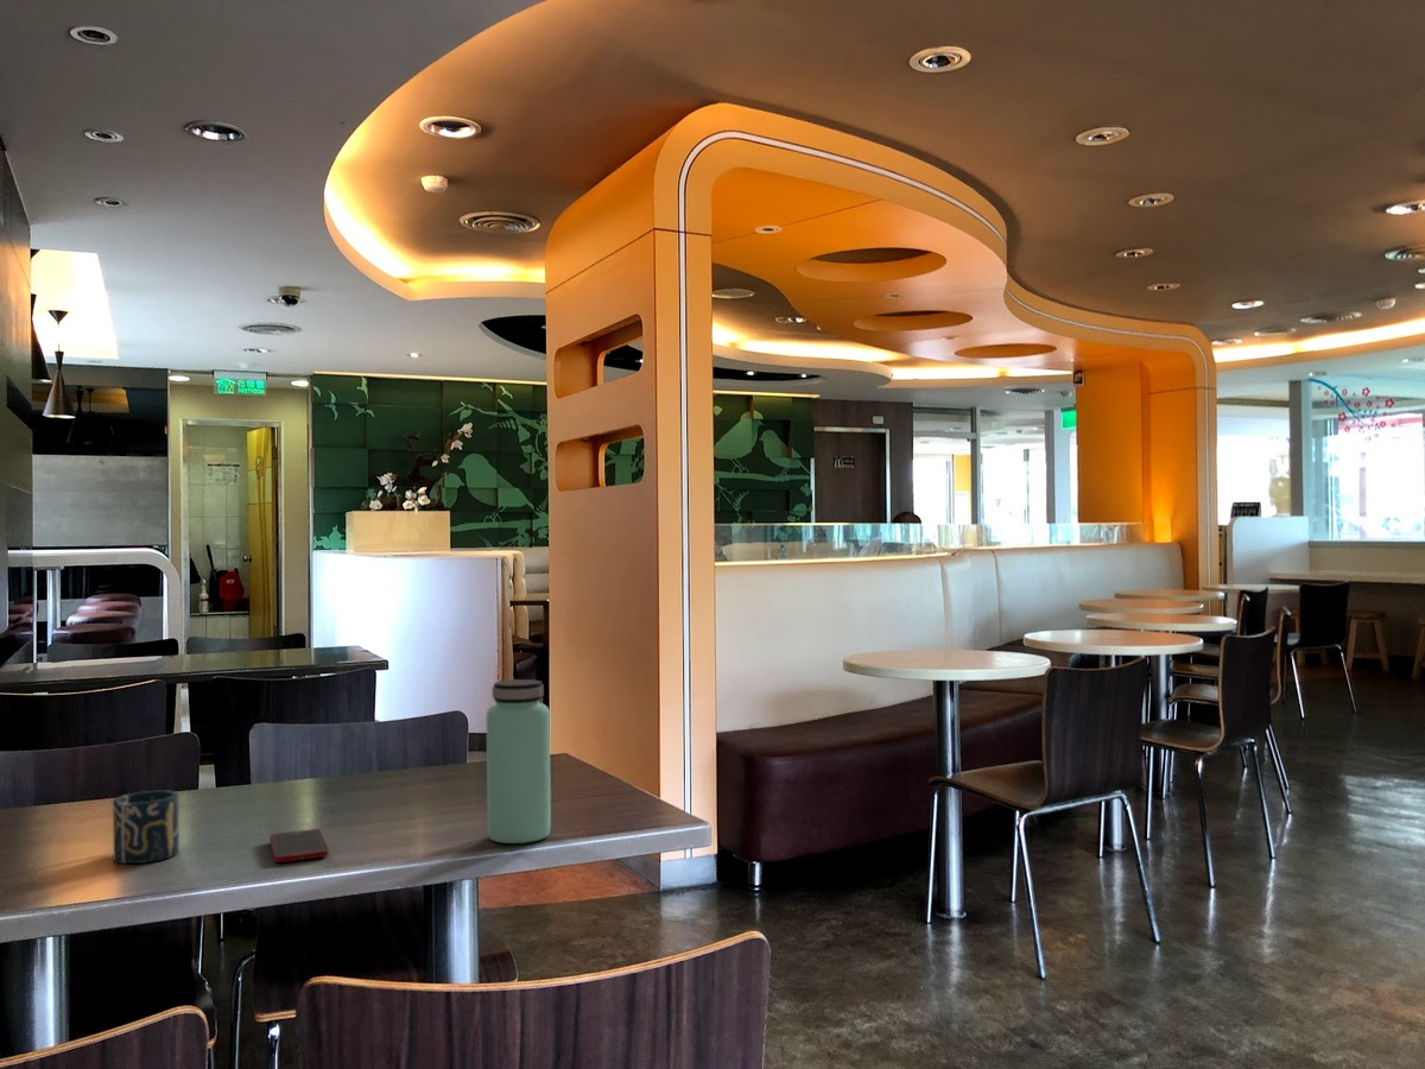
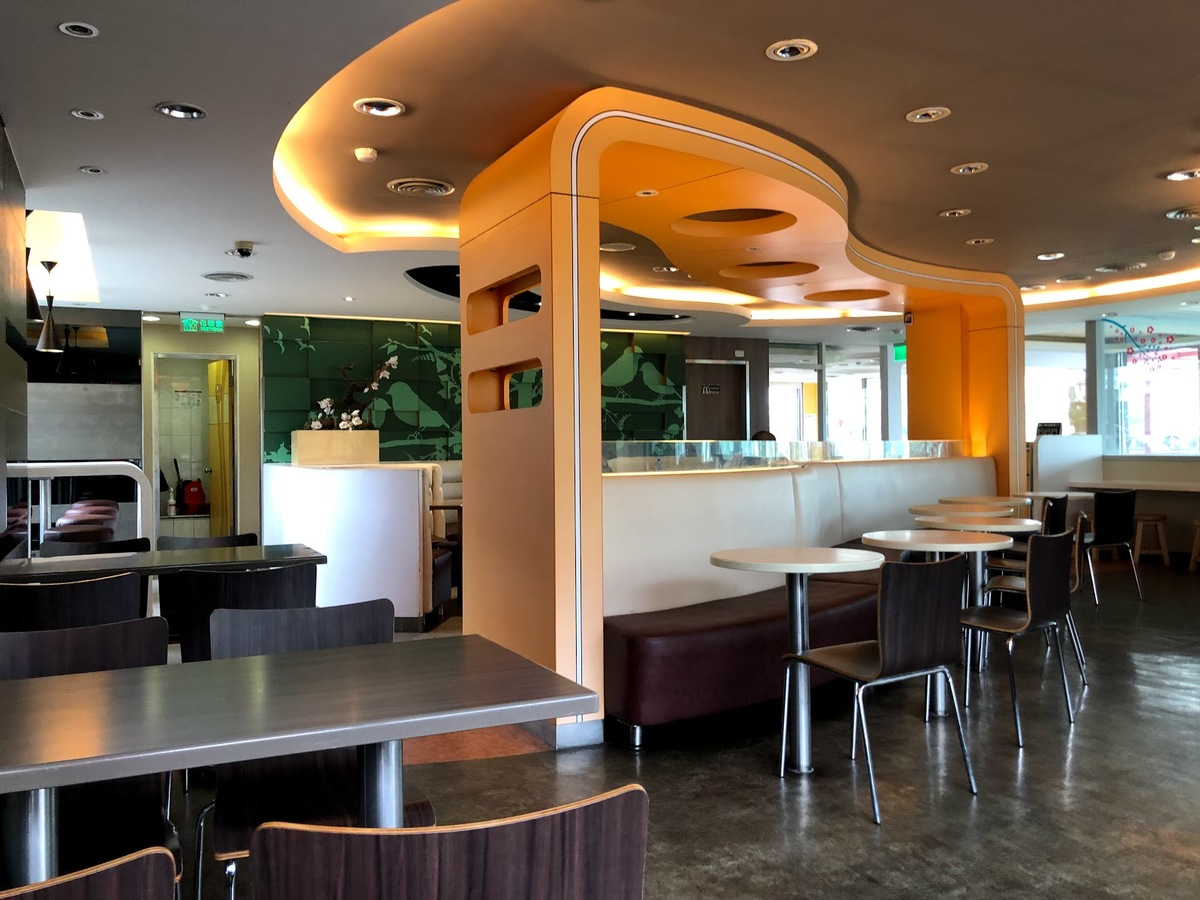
- cup (146, 823)
- cell phone (298, 845)
- bottle (518, 759)
